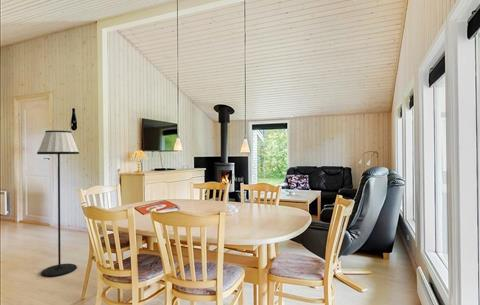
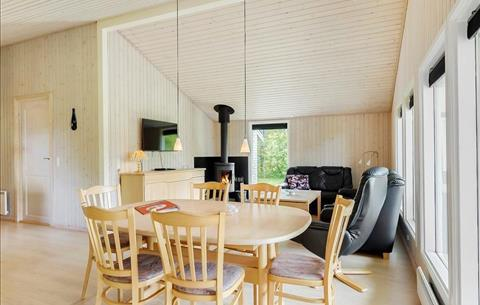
- floor lamp (59, 200)
